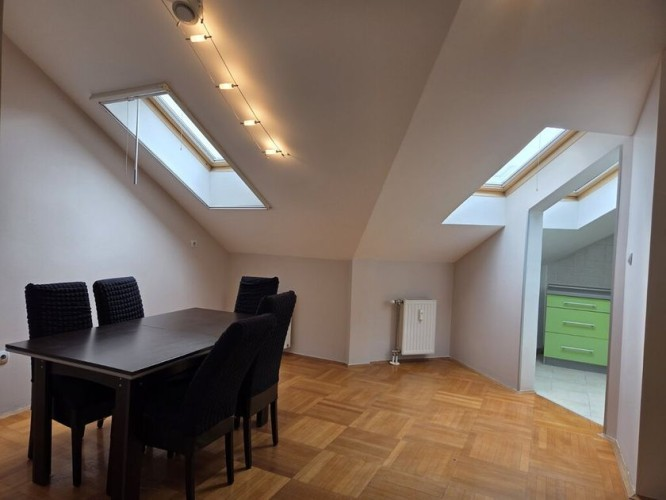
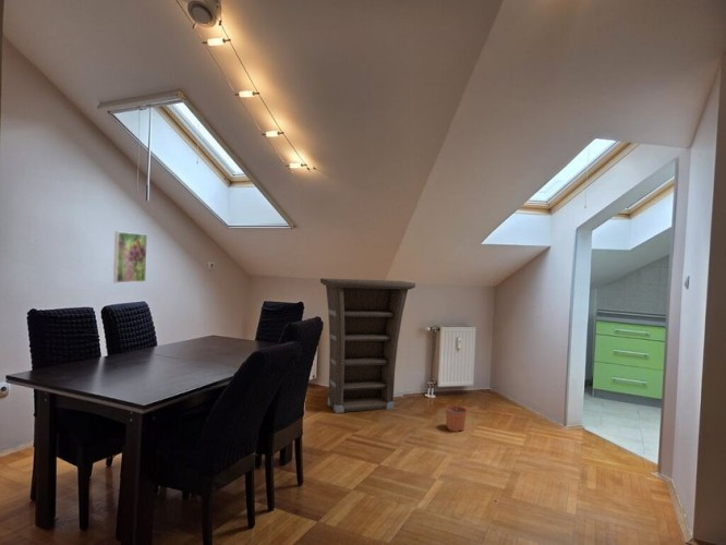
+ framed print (131, 257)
+ plant pot (456, 413)
+ cabinet (364, 343)
